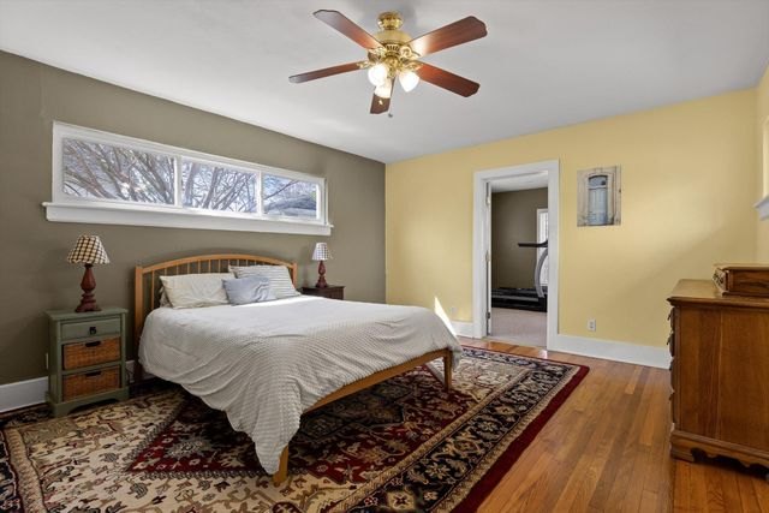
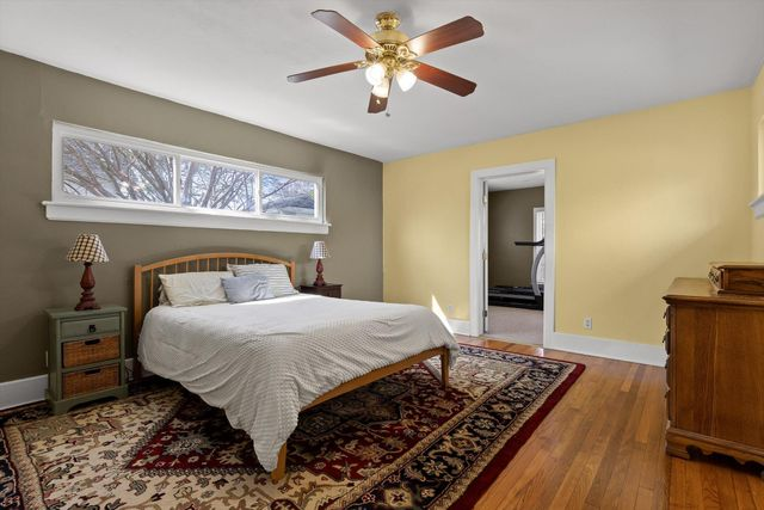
- wall art (598, 197)
